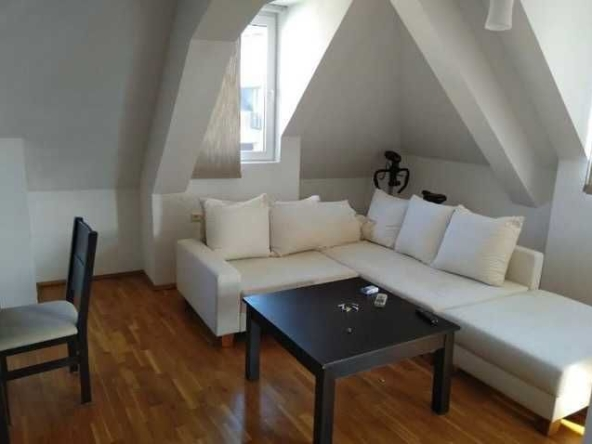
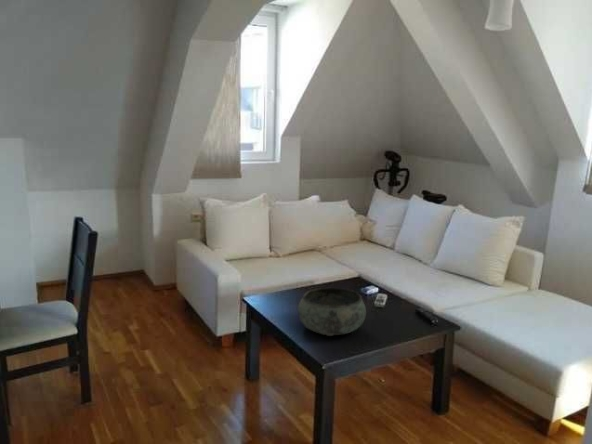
+ bowl (332, 311)
